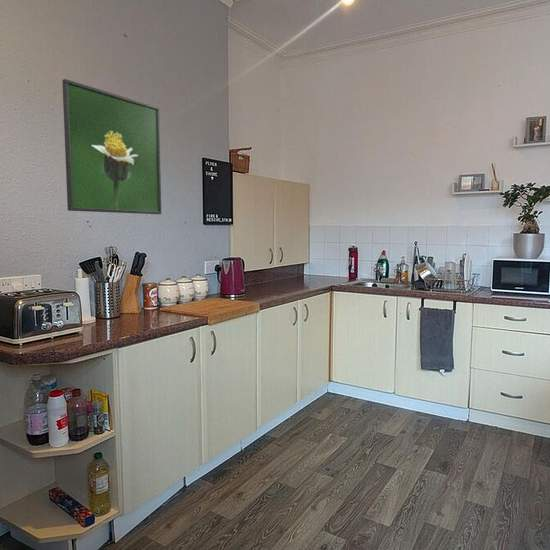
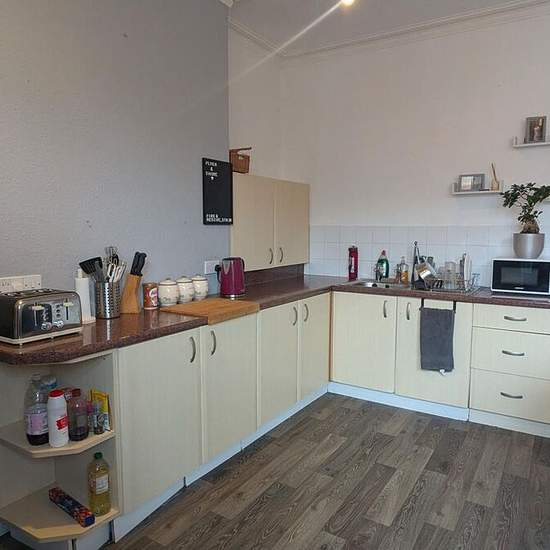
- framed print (117, 154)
